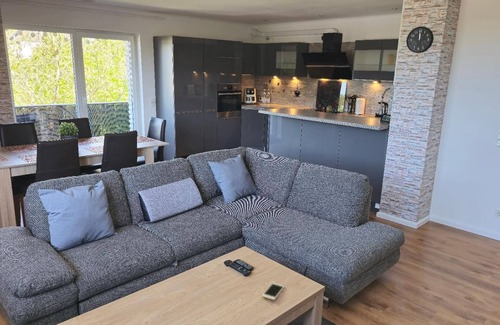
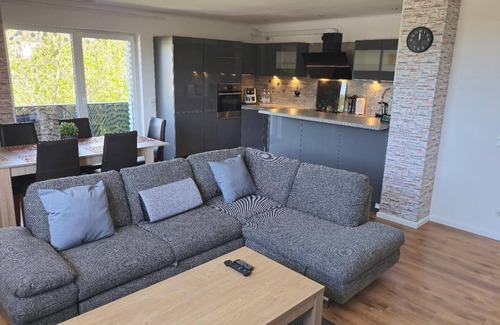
- cell phone (273, 291)
